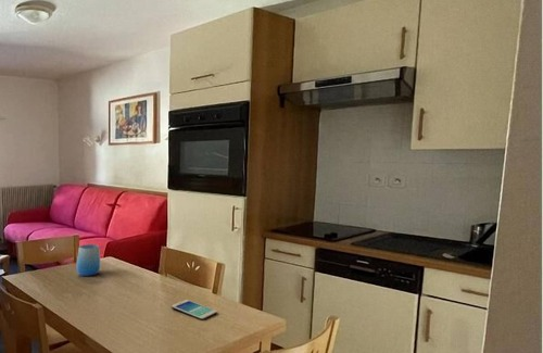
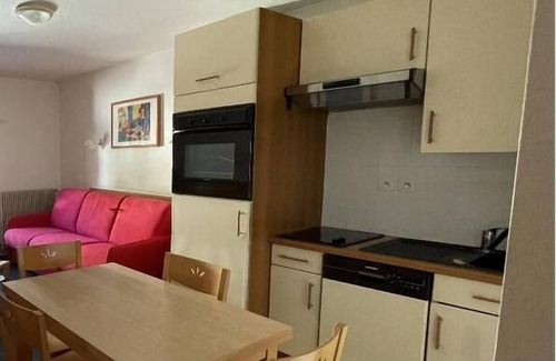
- cup (88, 260)
- smartphone (193, 308)
